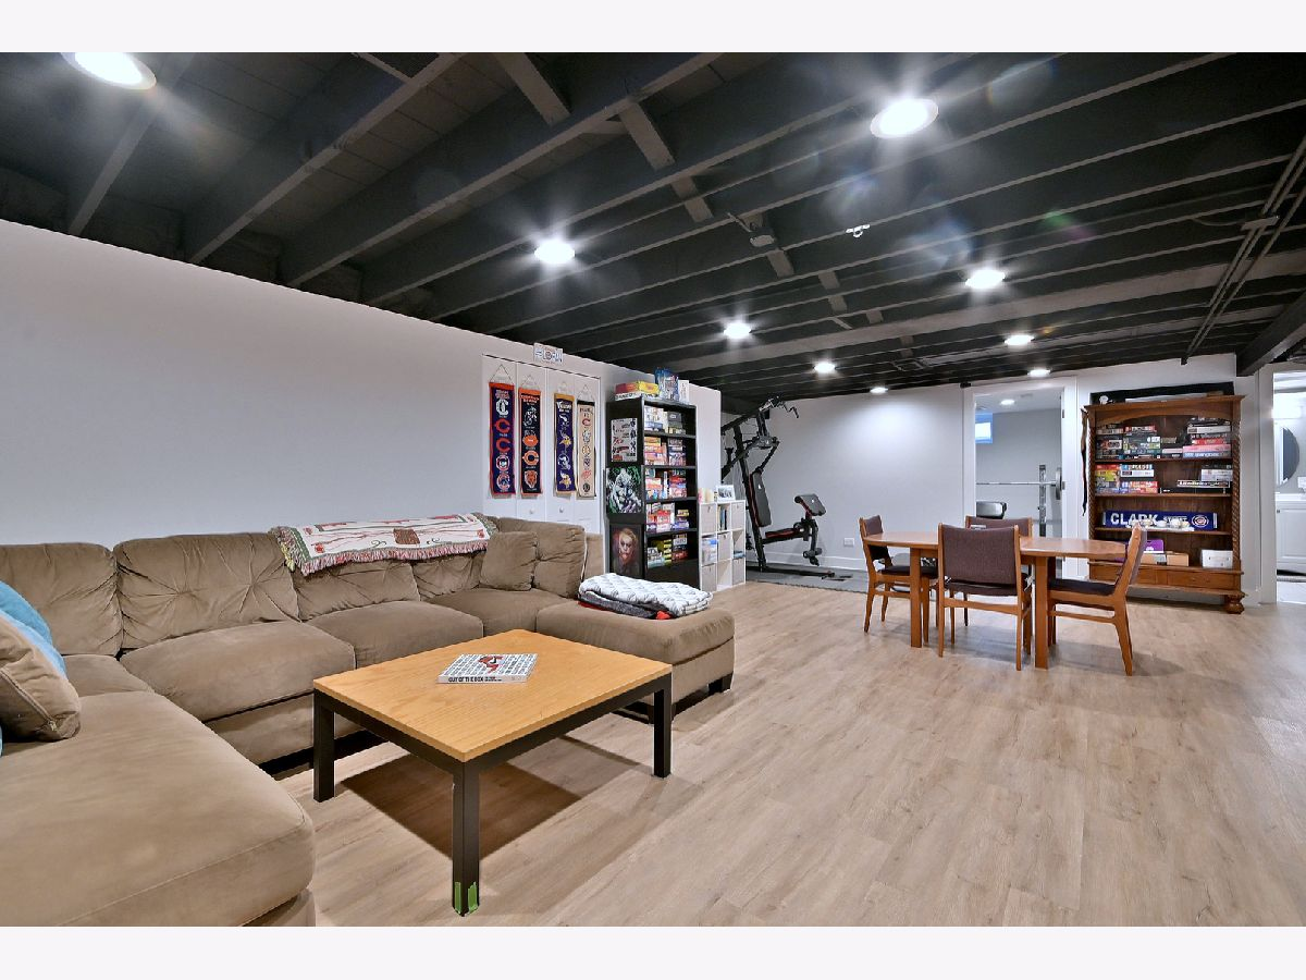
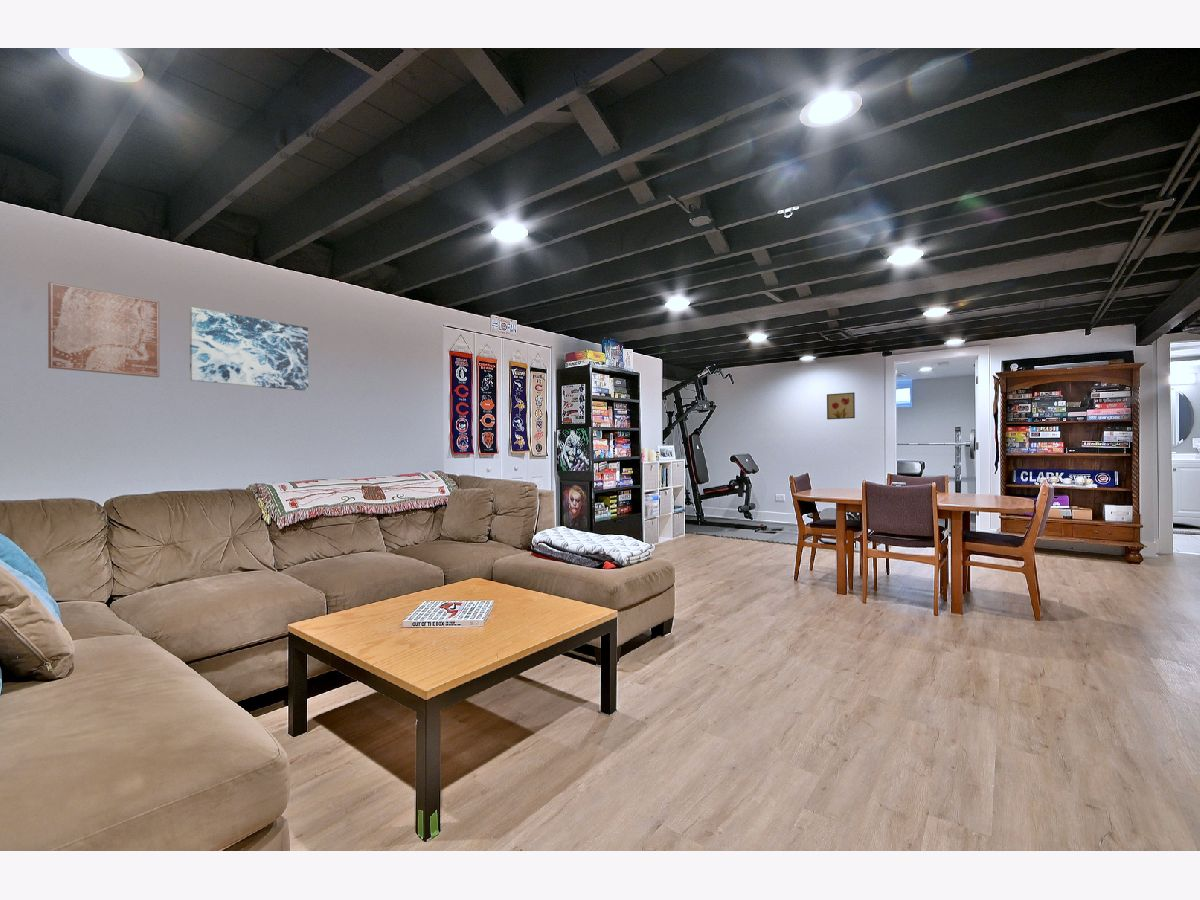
+ wall art (106, 332)
+ wall art (253, 352)
+ wall art (840, 406)
